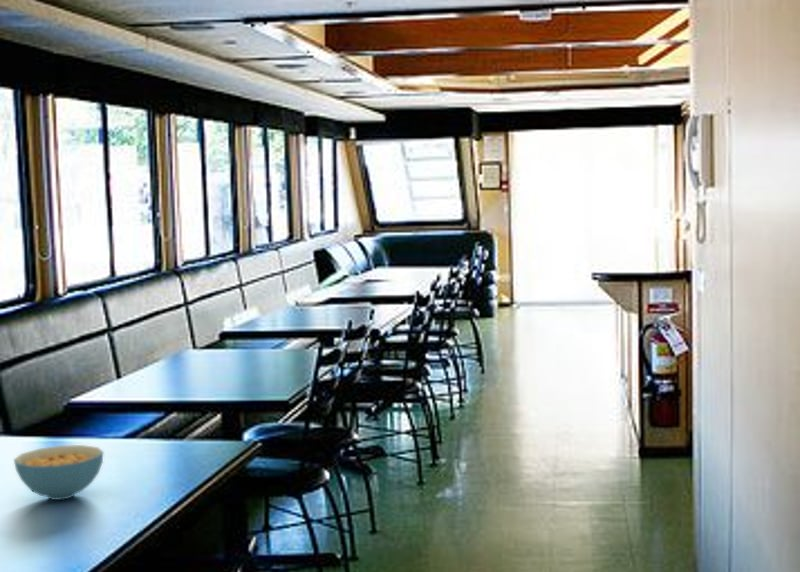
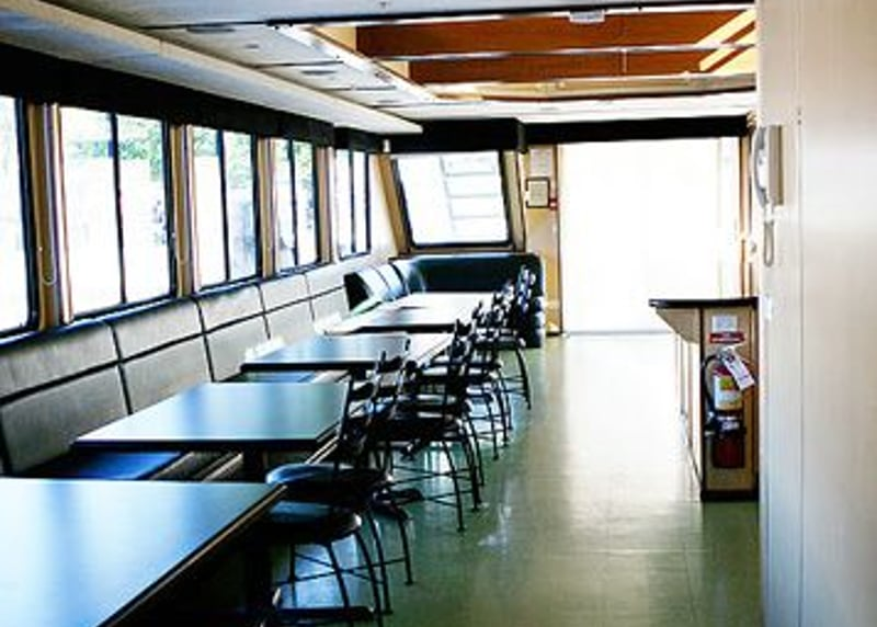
- cereal bowl (60, 475)
